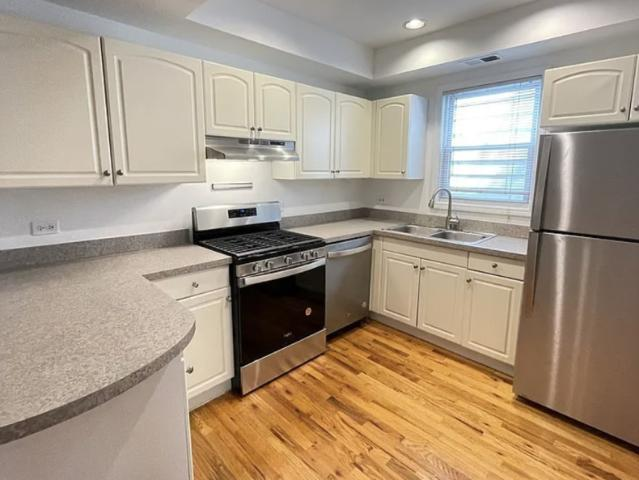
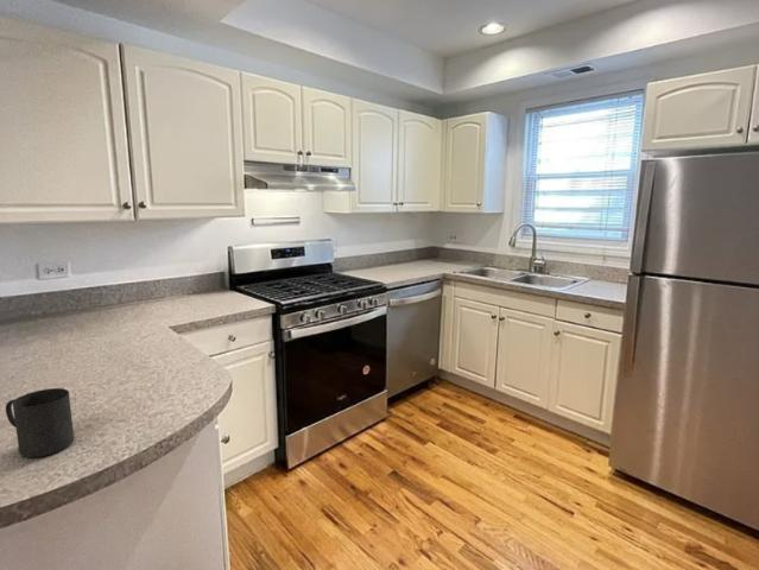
+ mug (37, 422)
